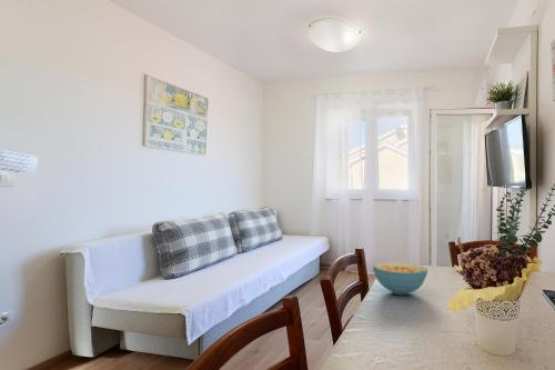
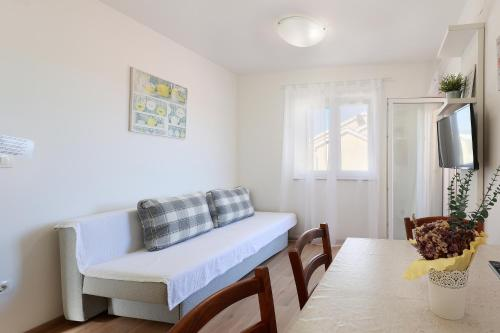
- cereal bowl (400, 279)
